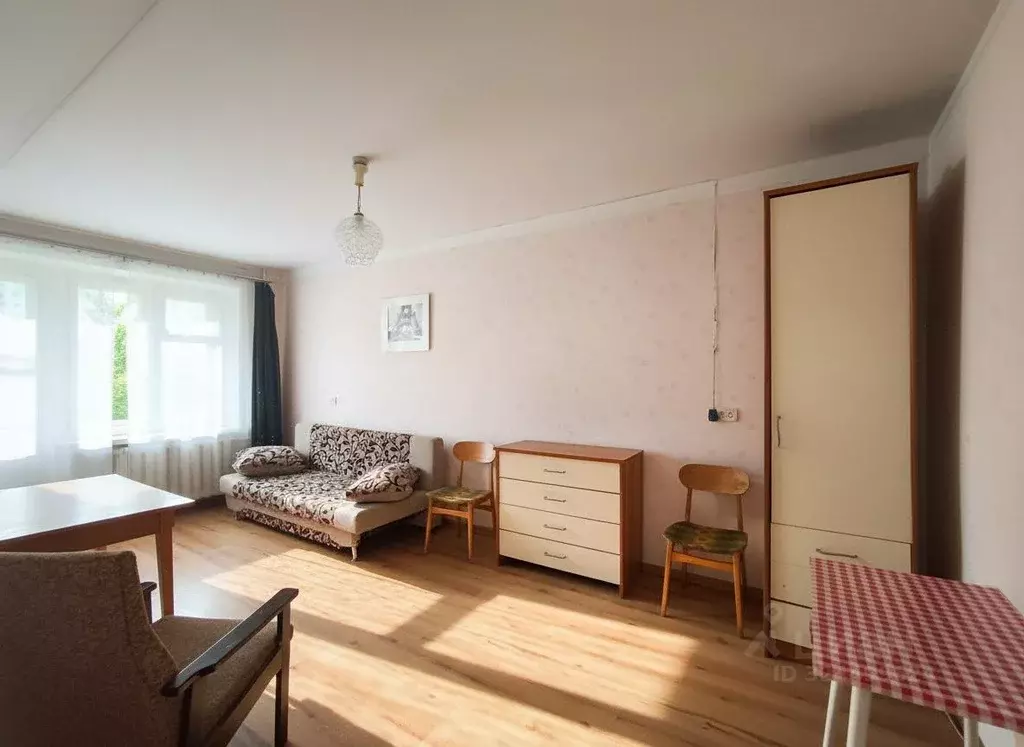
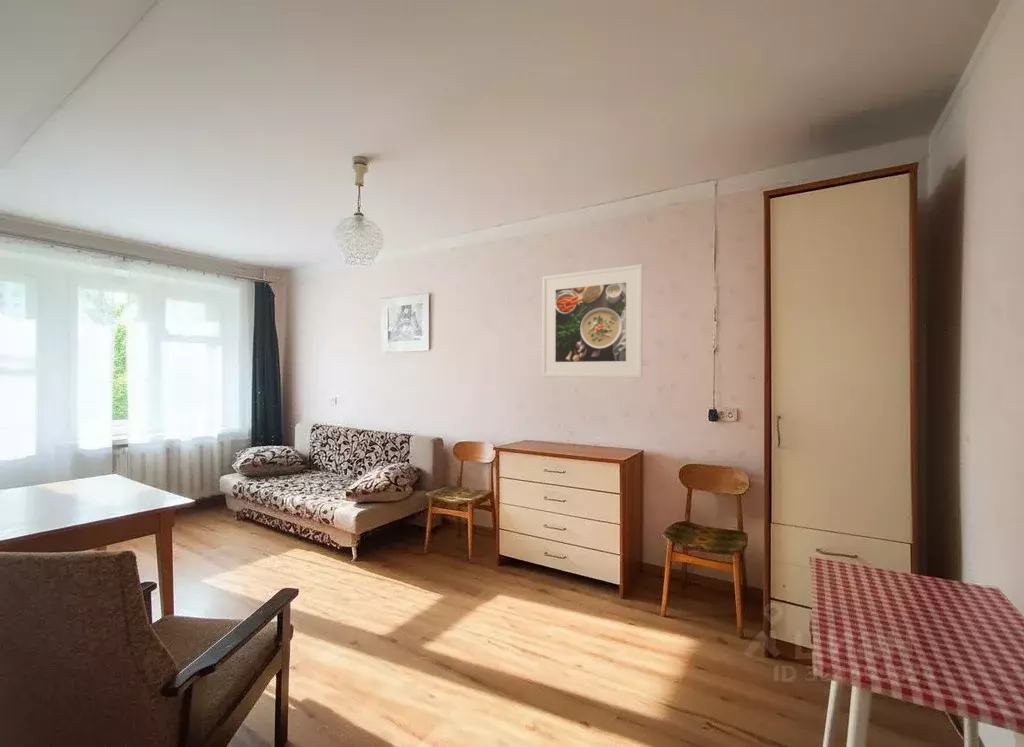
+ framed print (589, 324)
